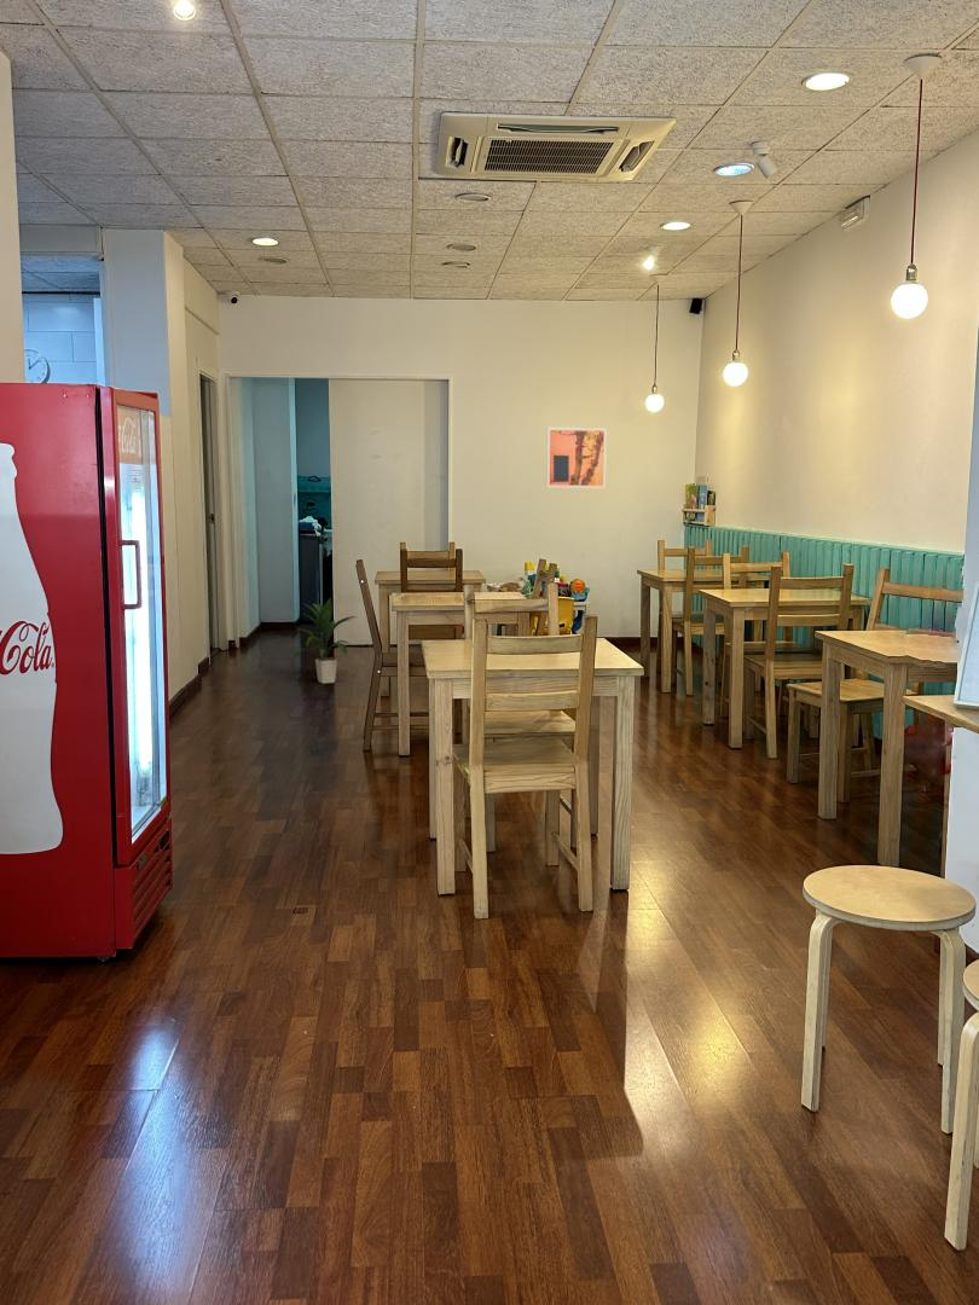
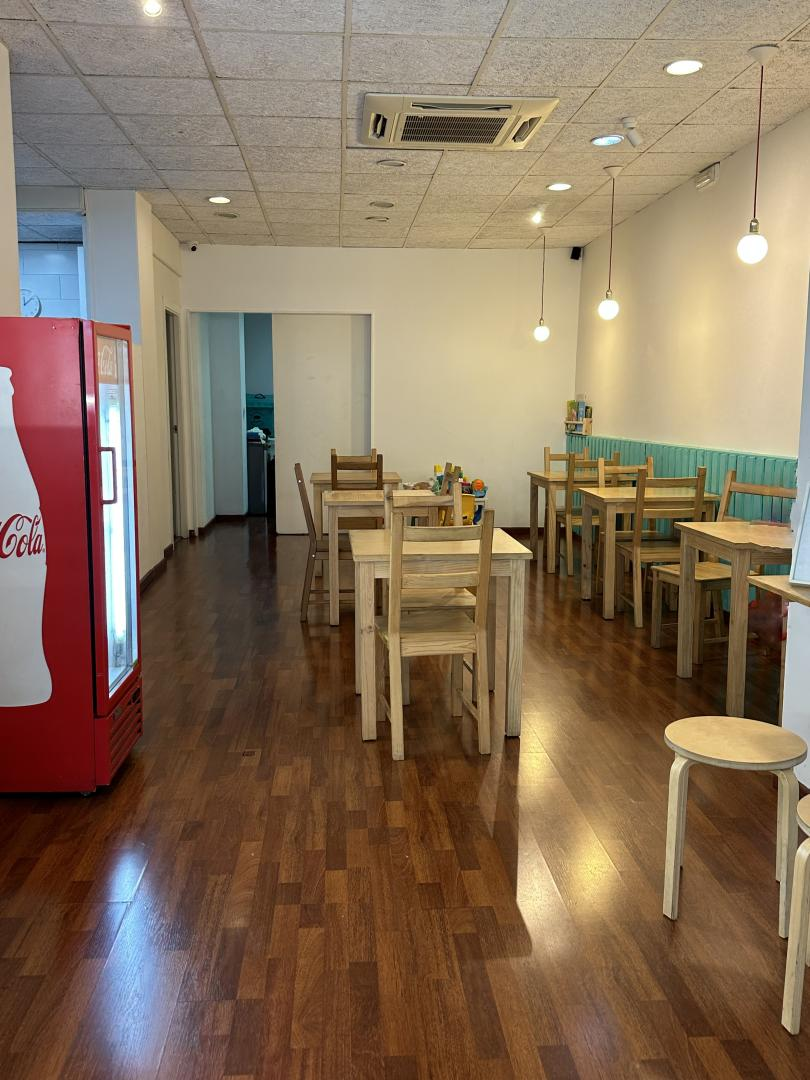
- wall art (575, 458)
- indoor plant (323, 639)
